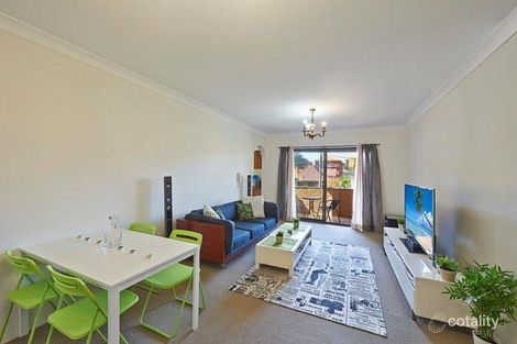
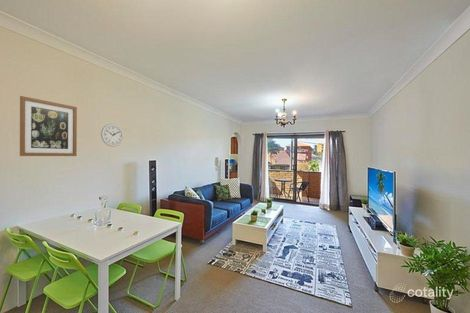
+ wall art (51, 129)
+ wall clock (112, 135)
